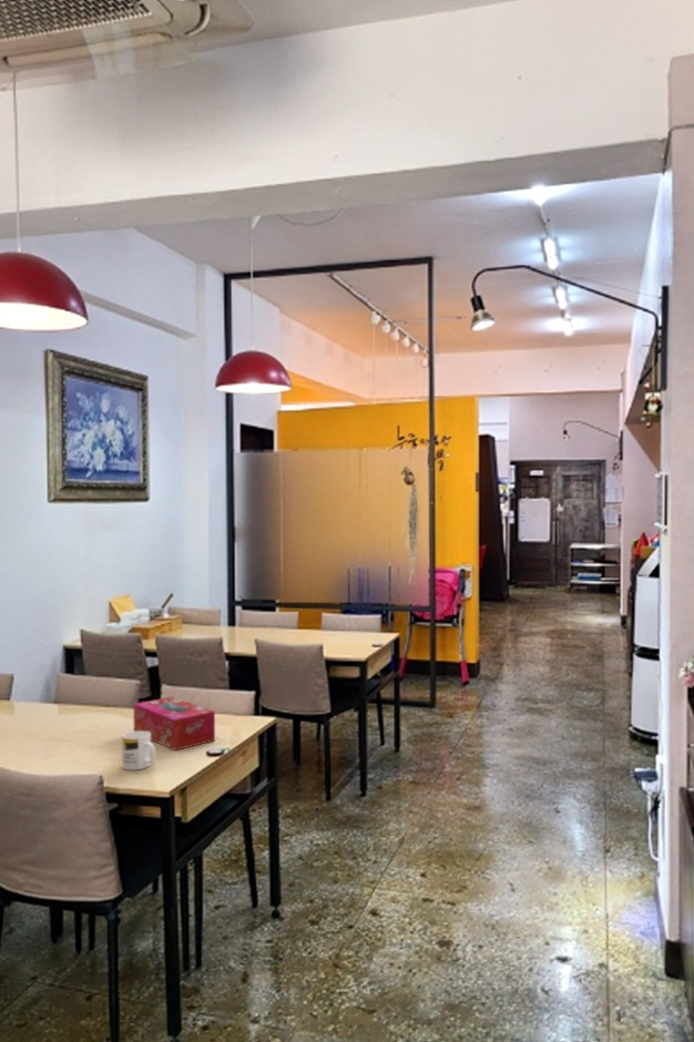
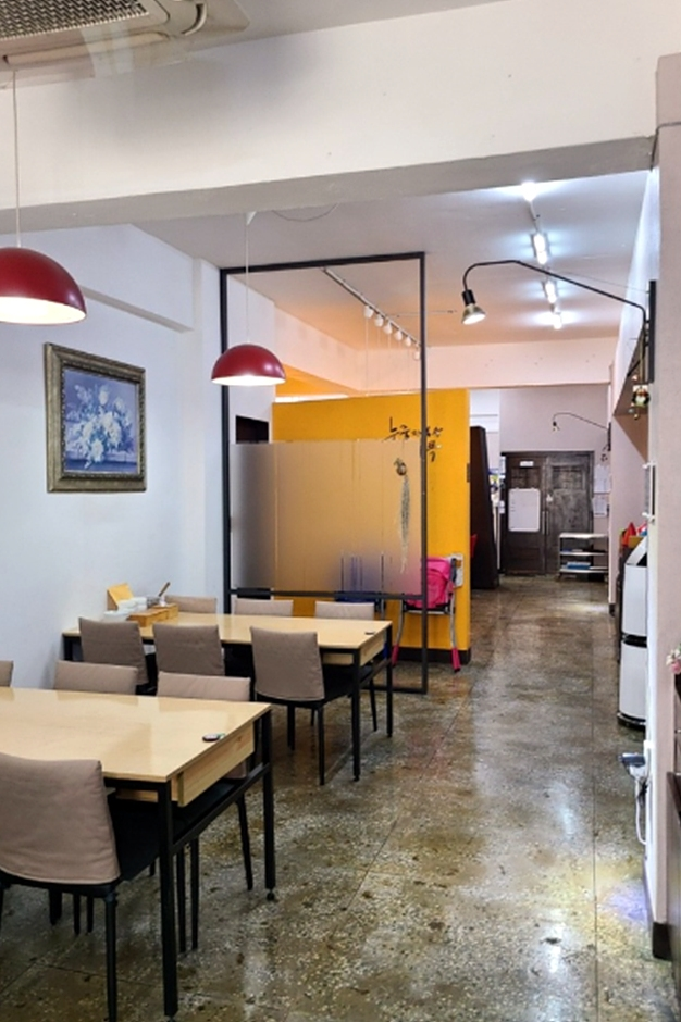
- tissue box (173, 722)
- mug (140, 750)
